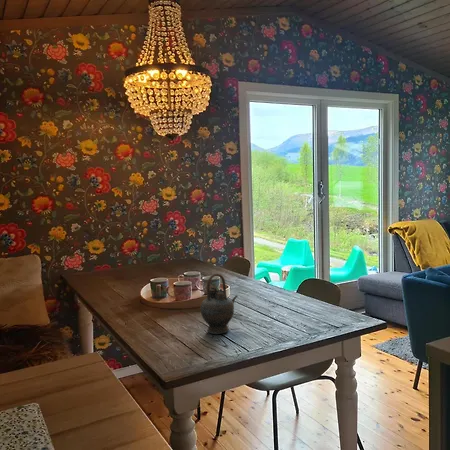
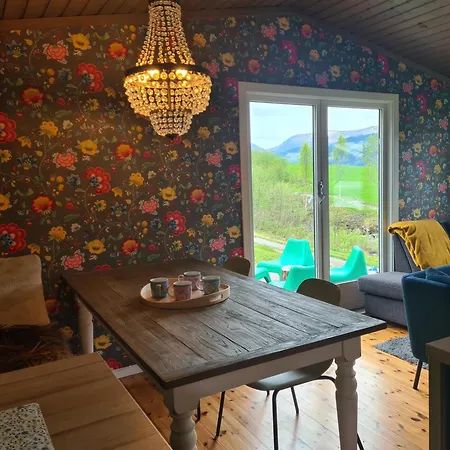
- teapot (220, 302)
